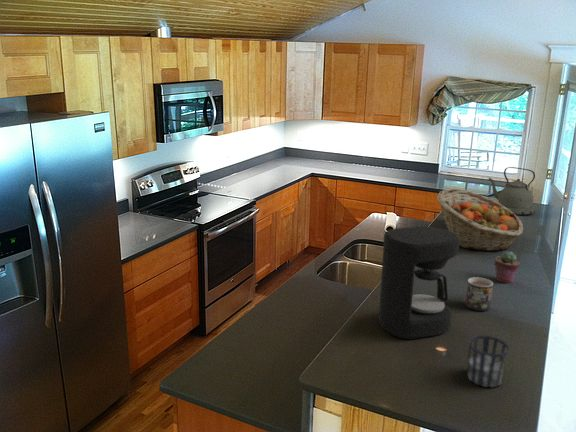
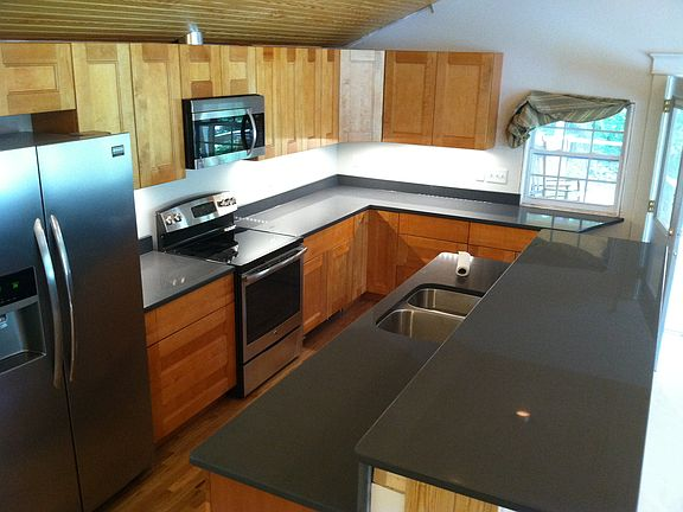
- potted succulent (506, 266)
- fruit basket (478, 218)
- cup (486, 361)
- kettle (514, 189)
- coffee maker (419, 278)
- mug (479, 291)
